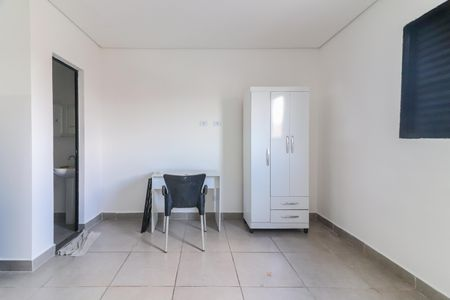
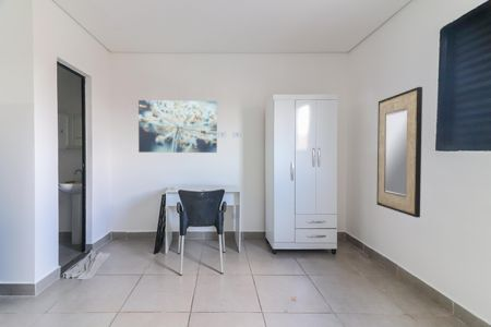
+ home mirror (396, 153)
+ wall art (178, 126)
